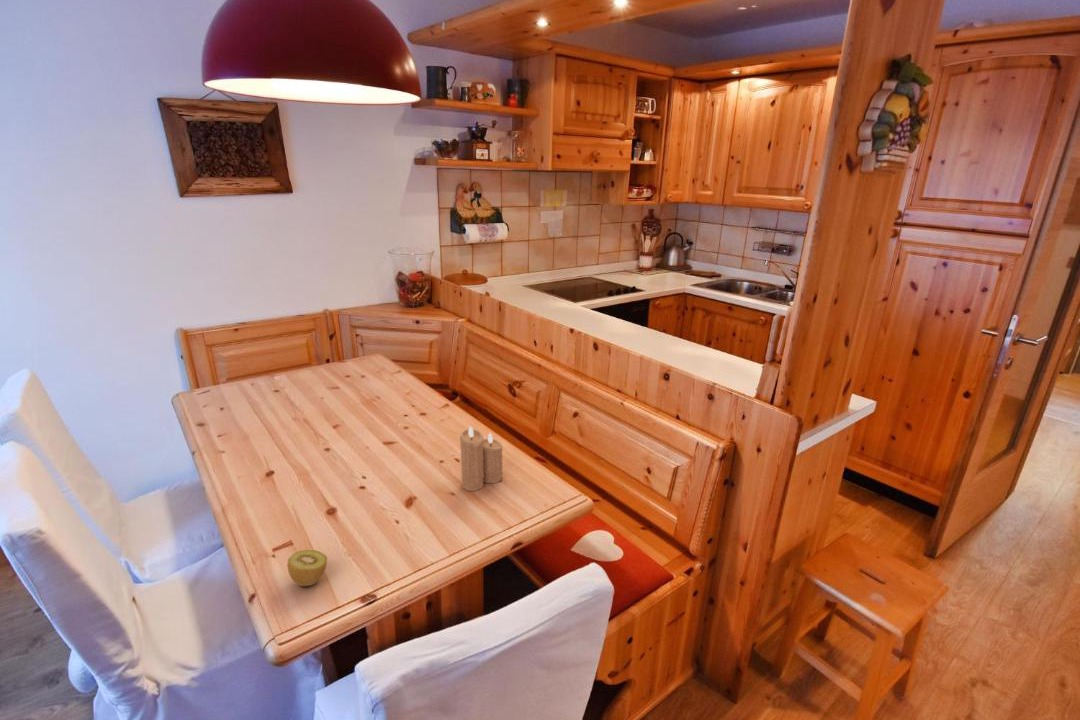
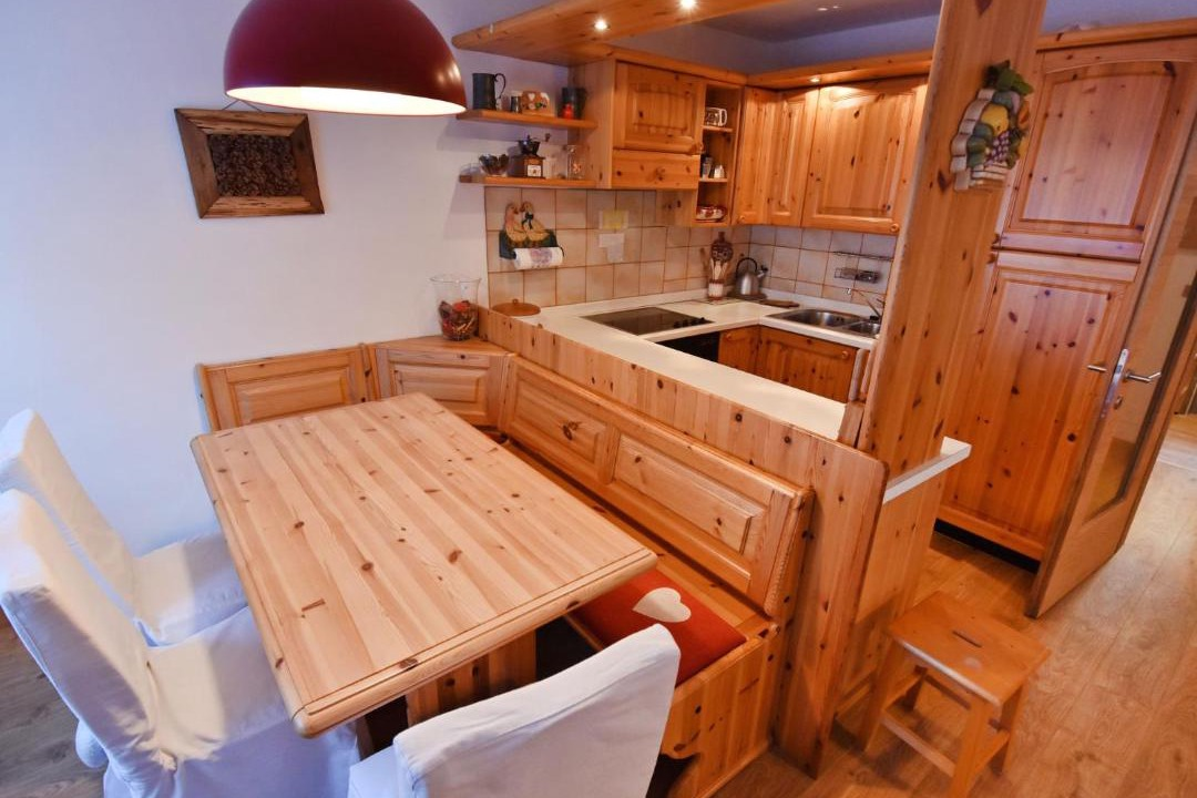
- candle (481, 453)
- fruit (308, 569)
